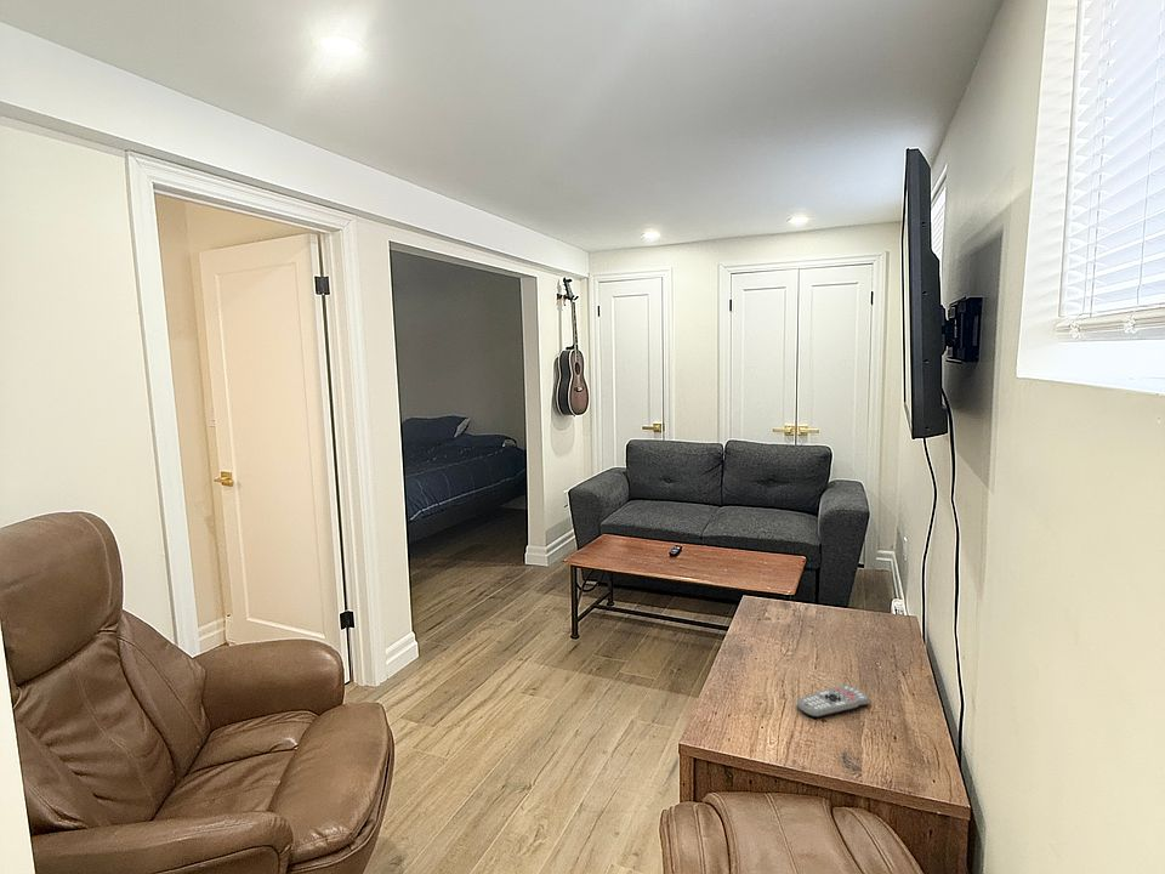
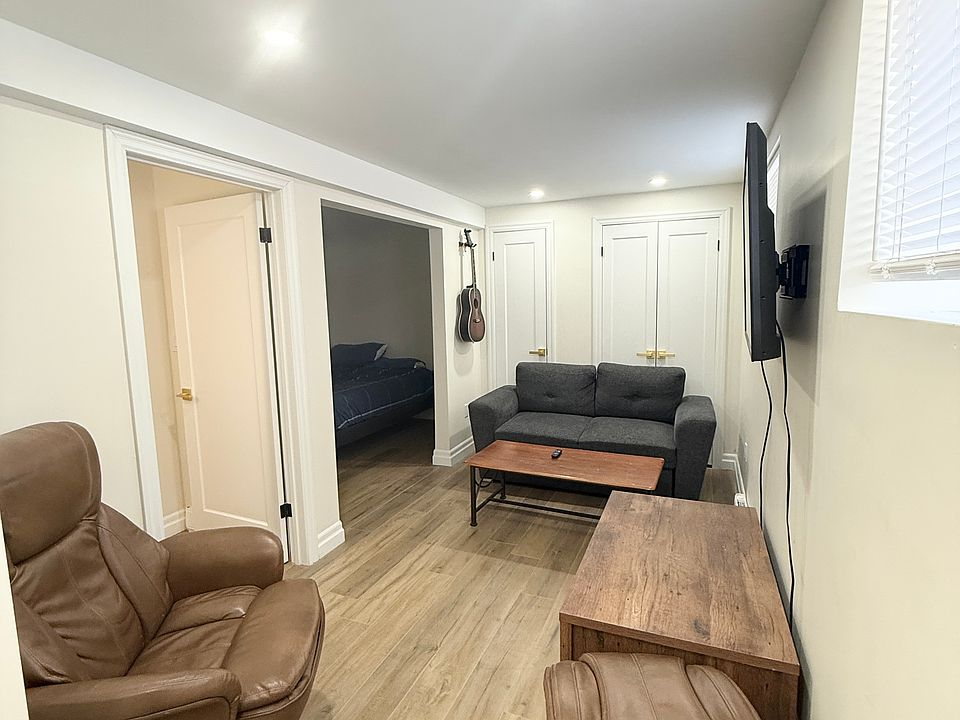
- remote control (831, 702)
